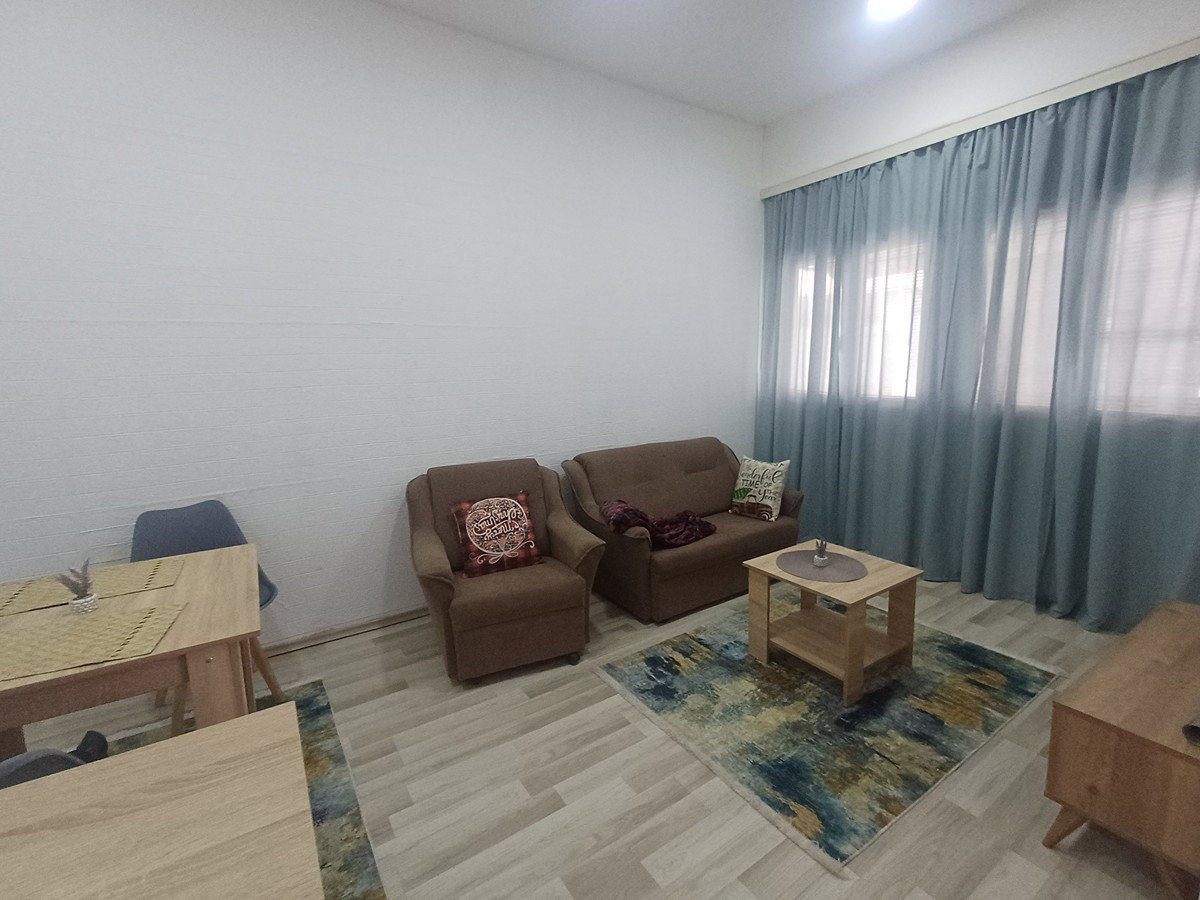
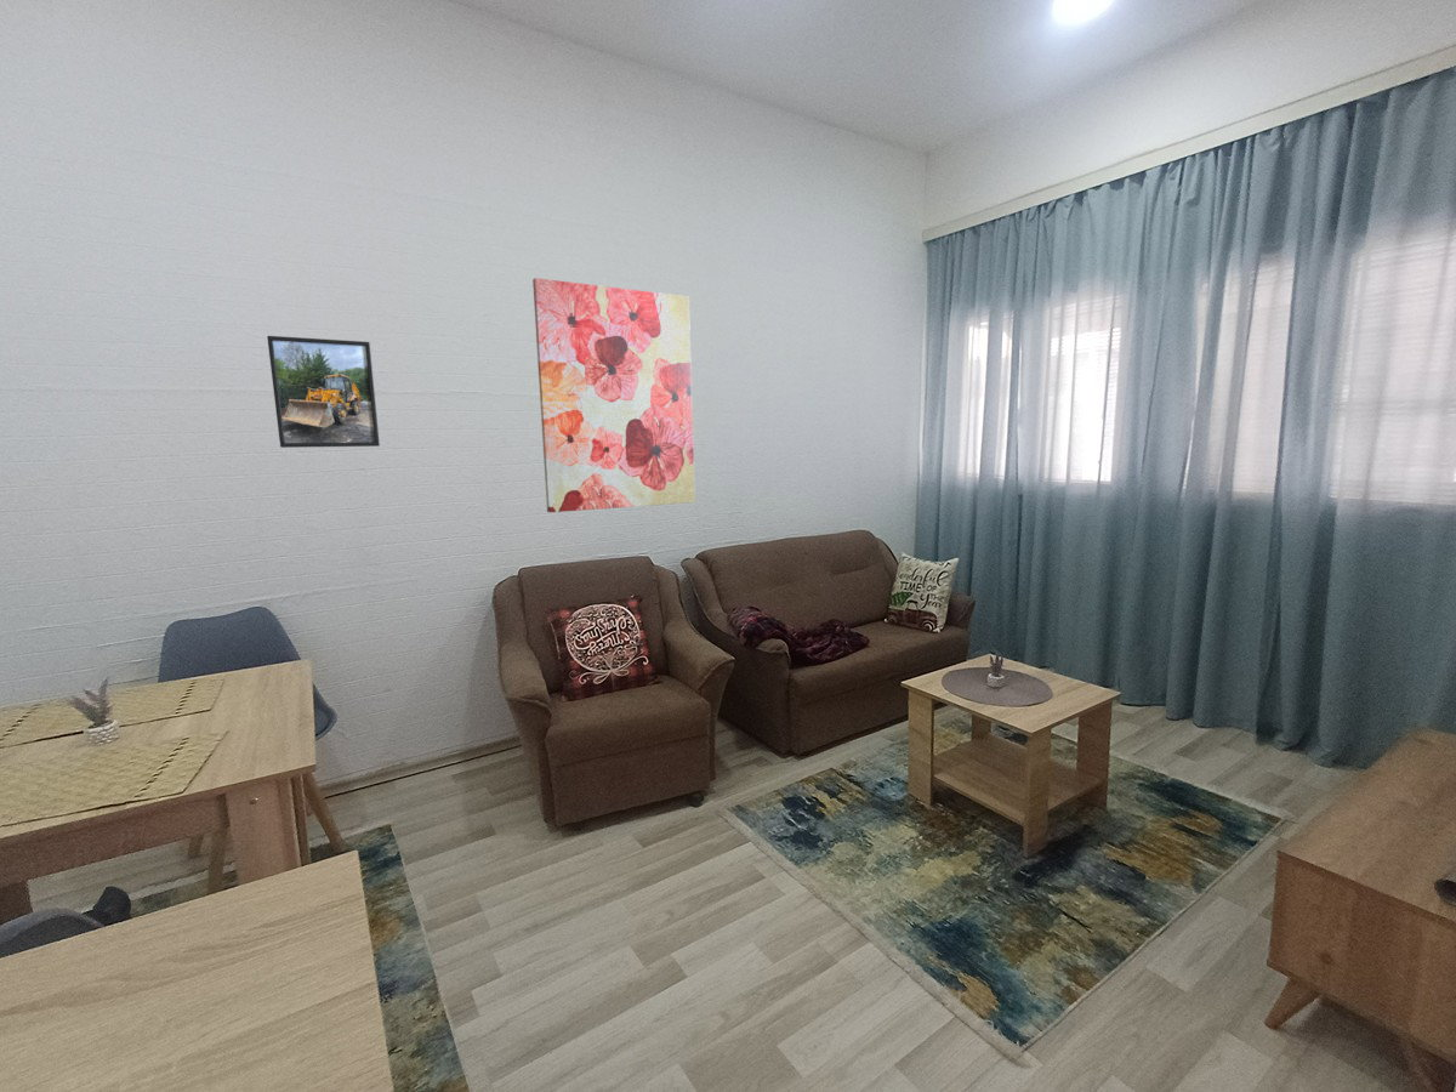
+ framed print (325, 393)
+ wall art (620, 399)
